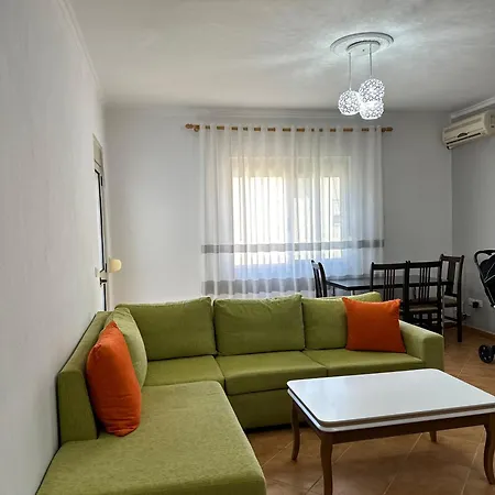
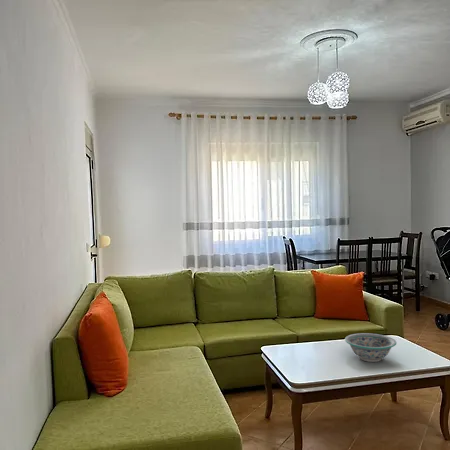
+ decorative bowl (370, 349)
